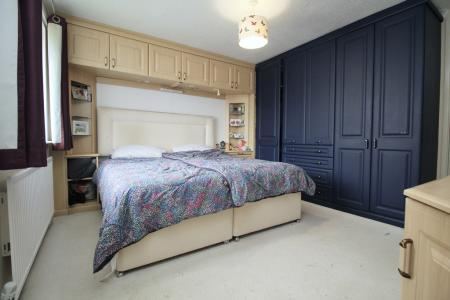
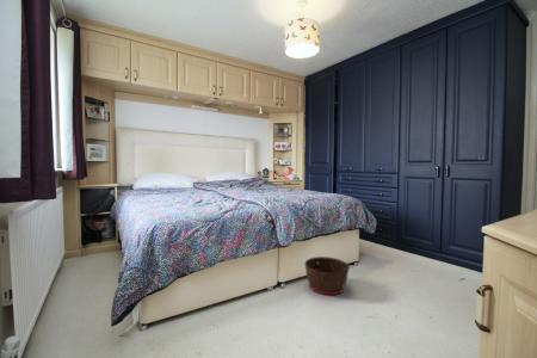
+ basket (326, 274)
